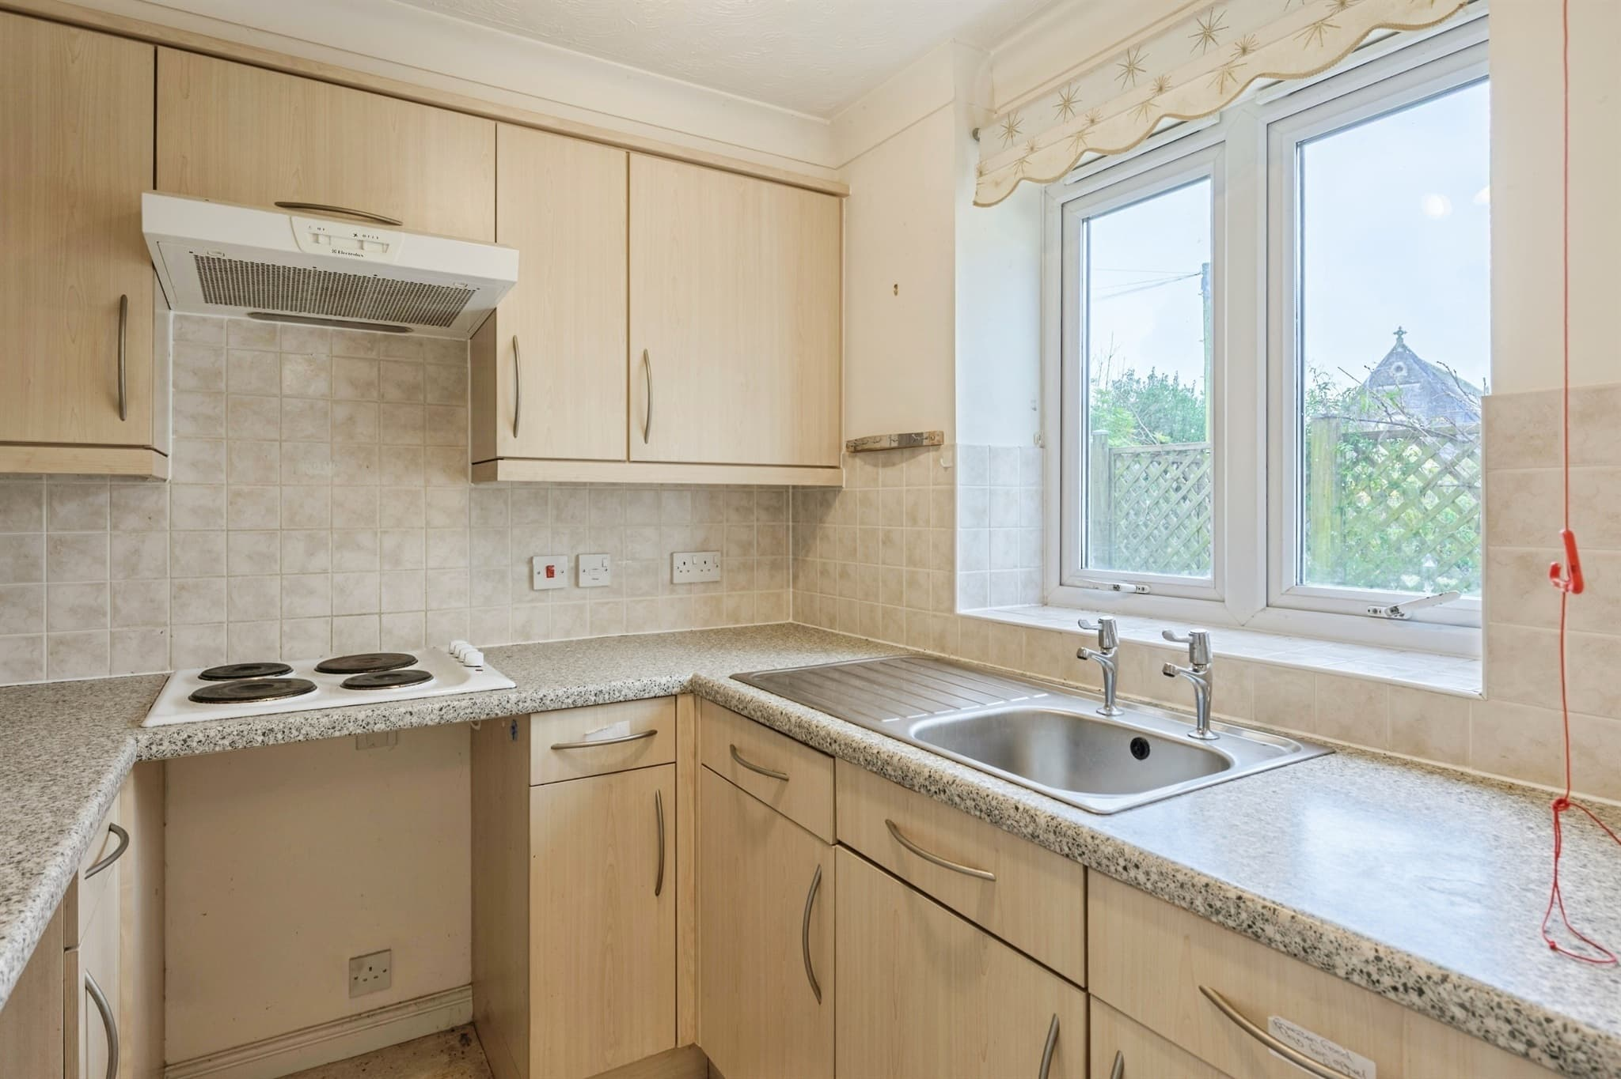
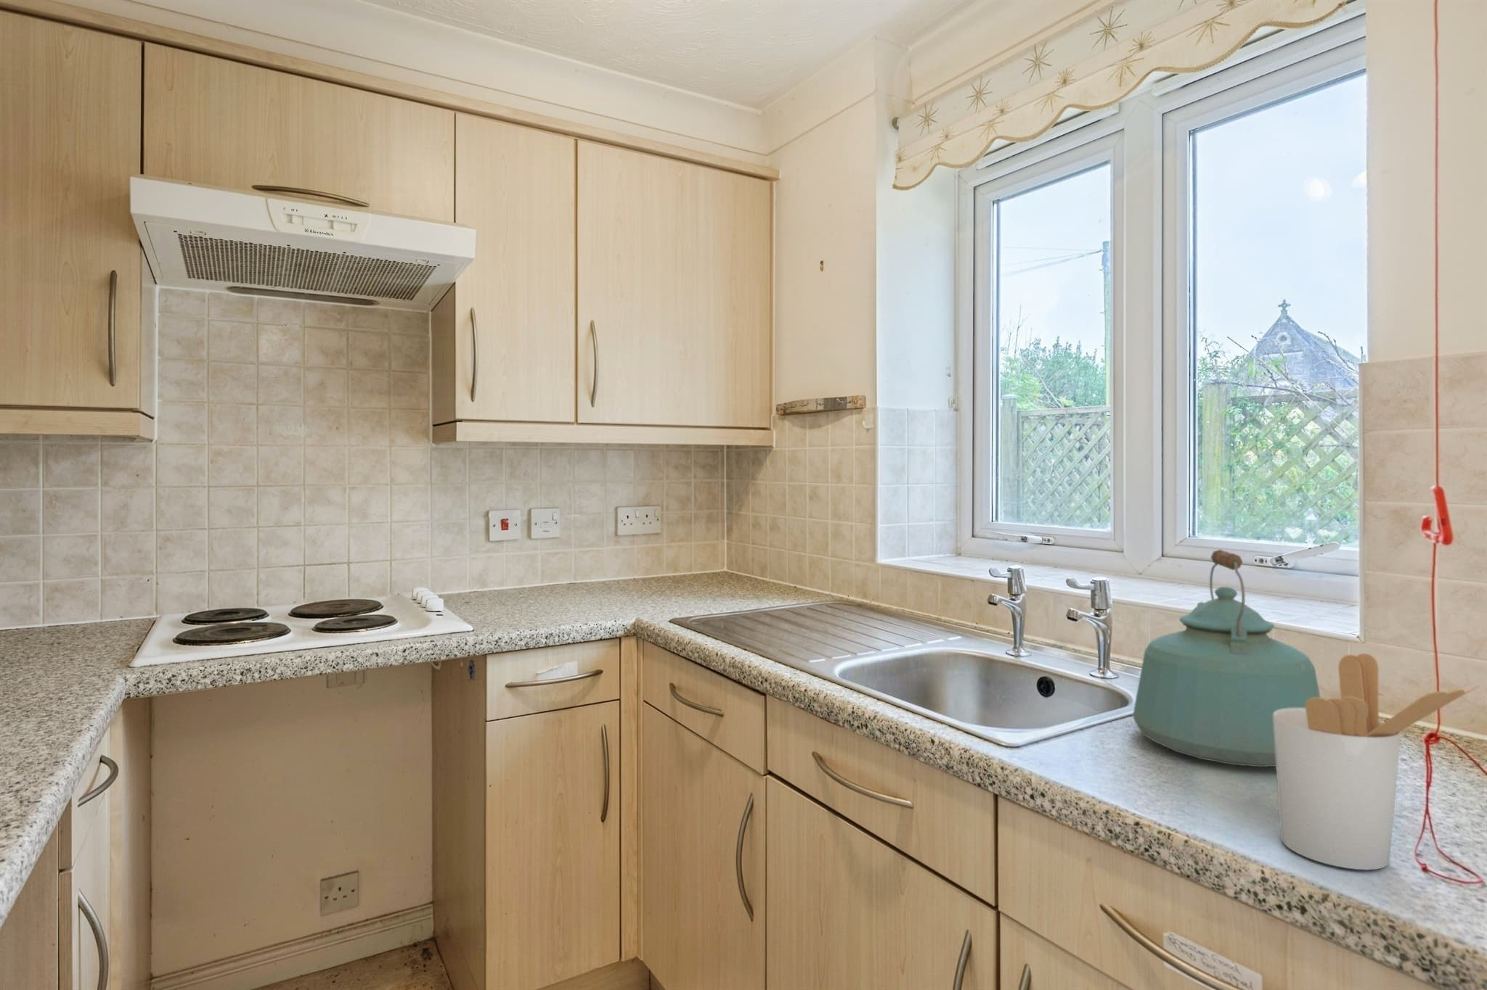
+ utensil holder (1368, 761)
+ kettle (1222, 645)
